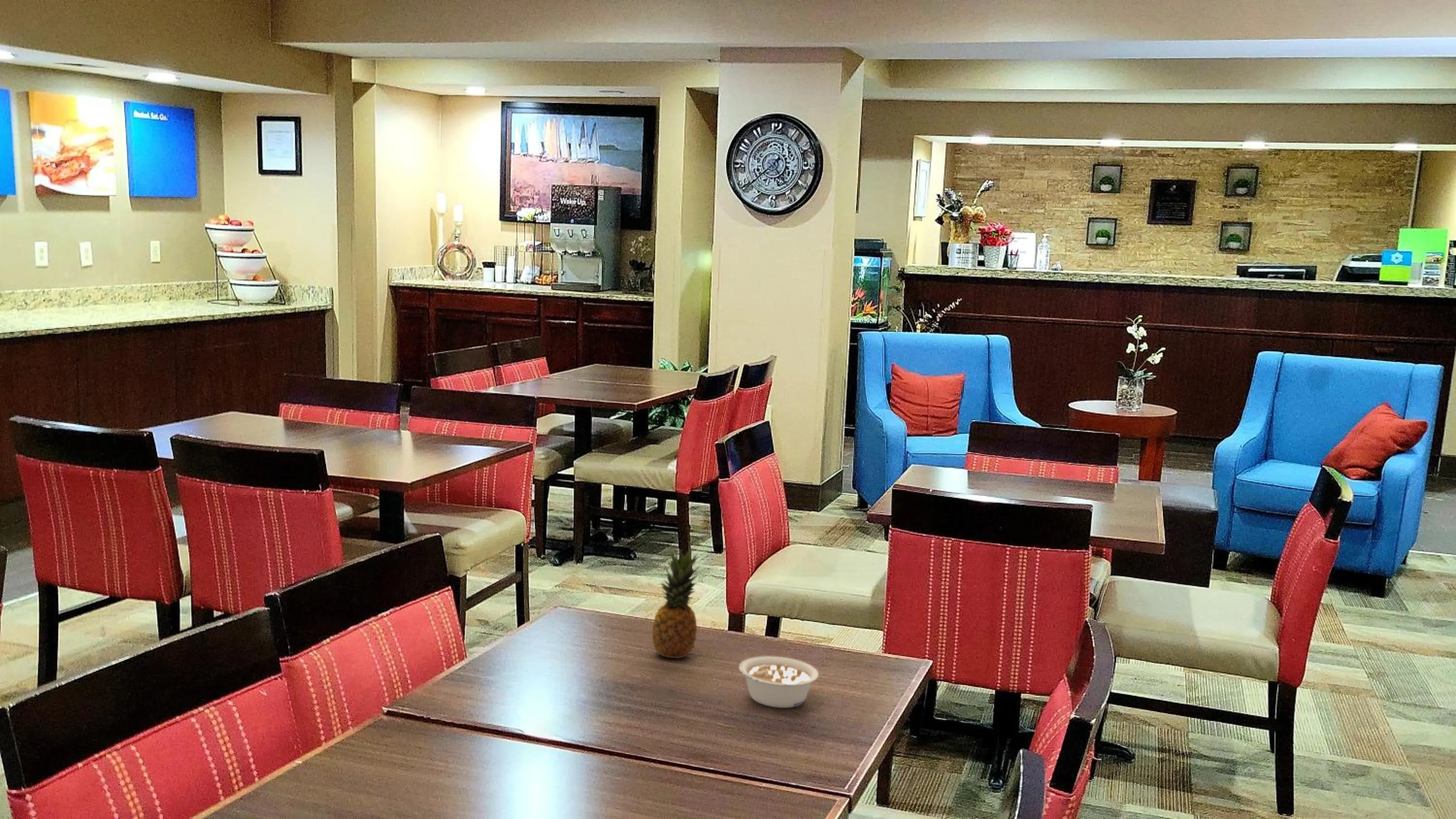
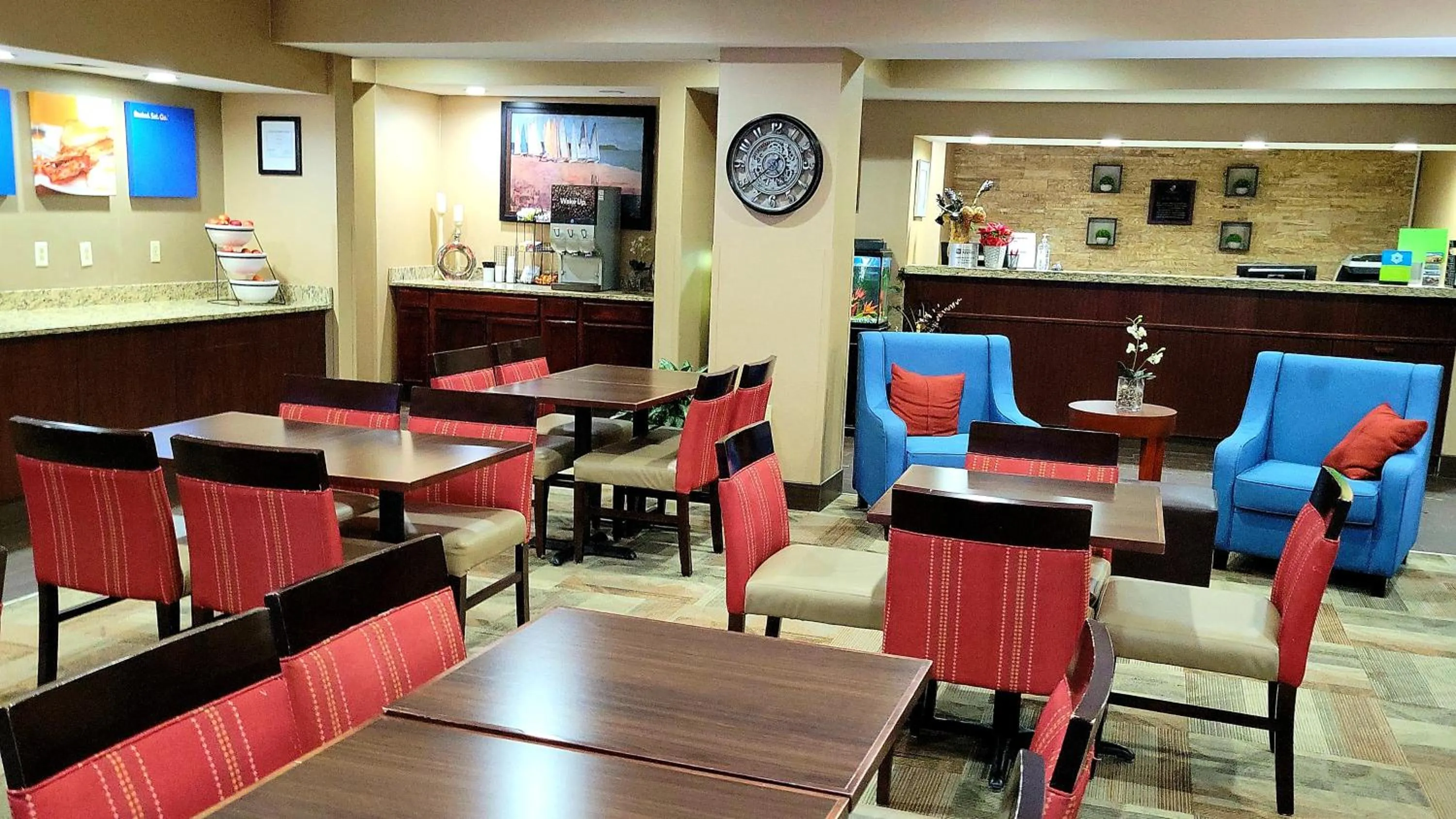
- fruit (676, 600)
- legume (780, 682)
